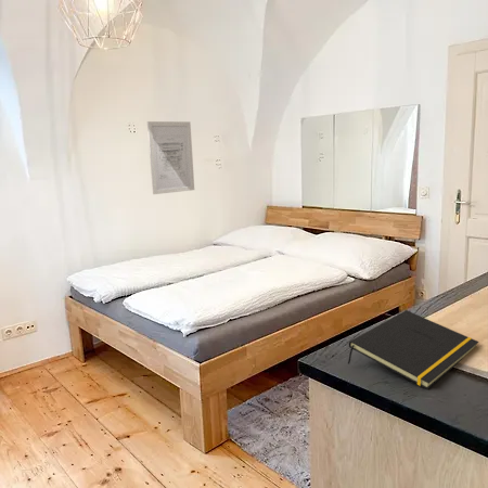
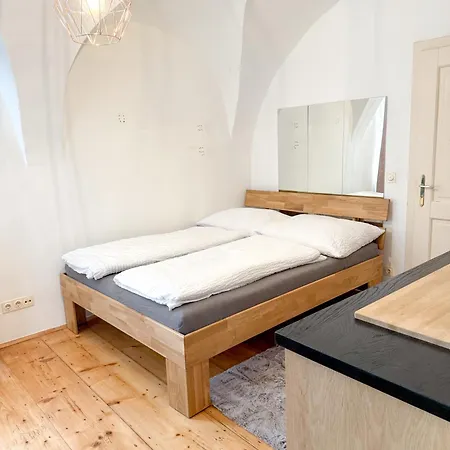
- wall art (171, 157)
- notepad (414, 344)
